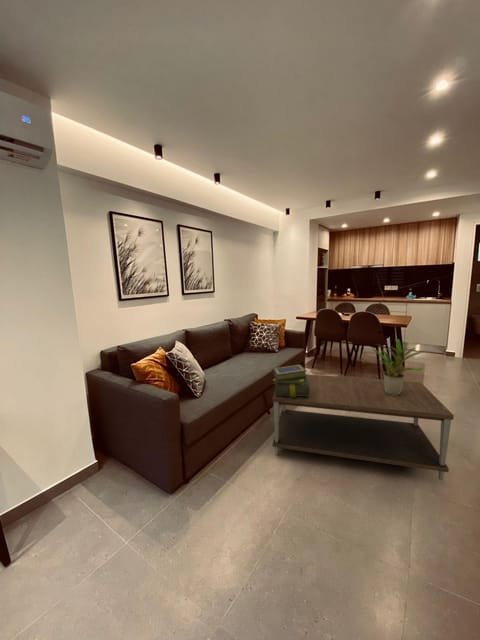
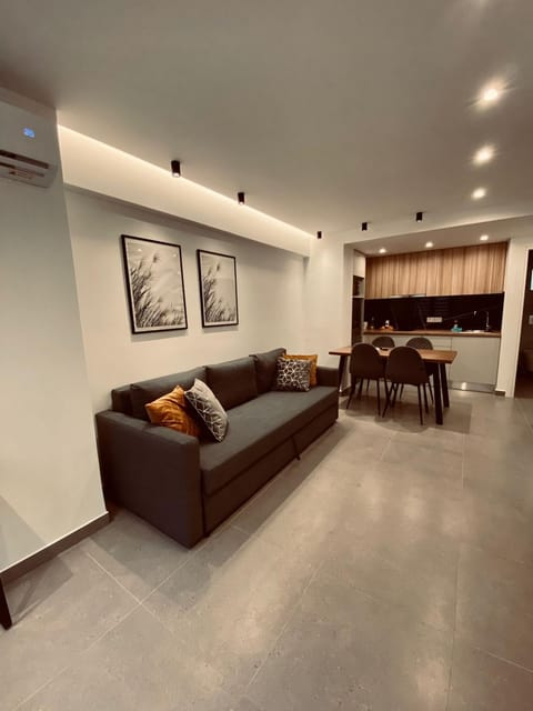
- potted plant (396, 367)
- stack of books (290, 380)
- coffee table (349, 417)
